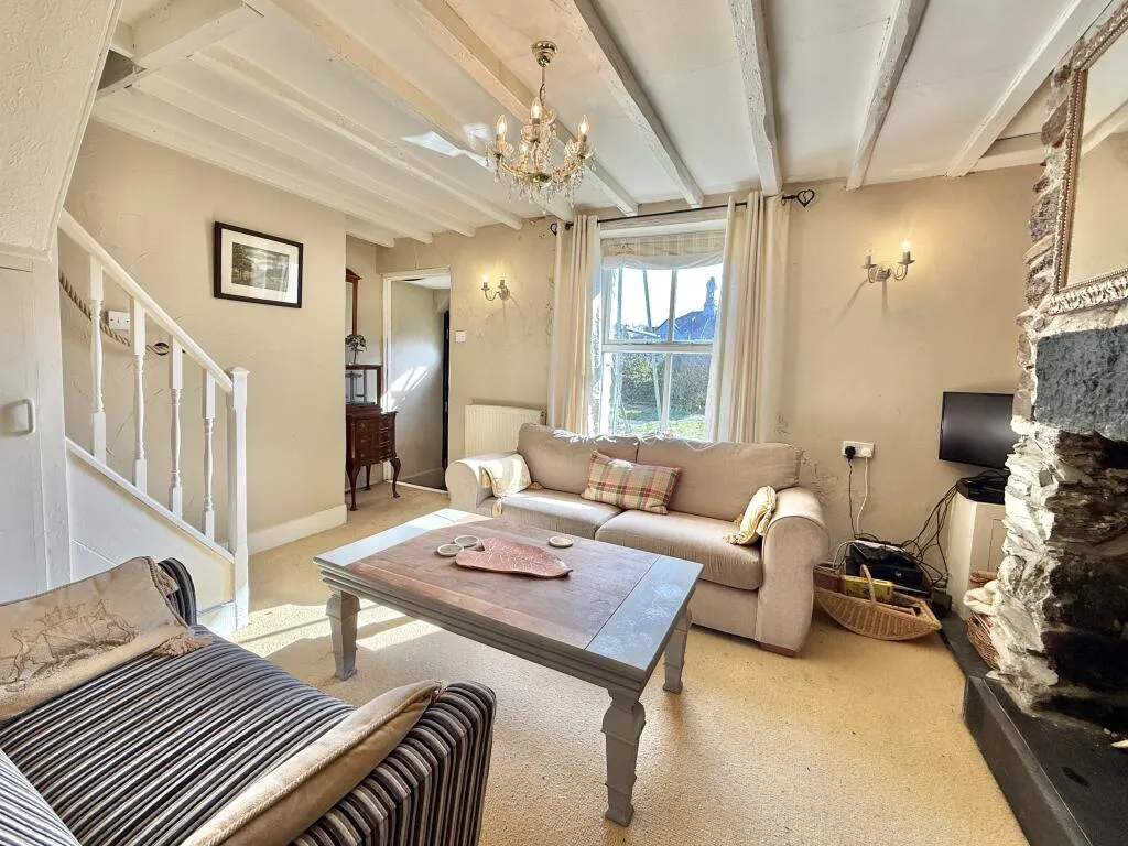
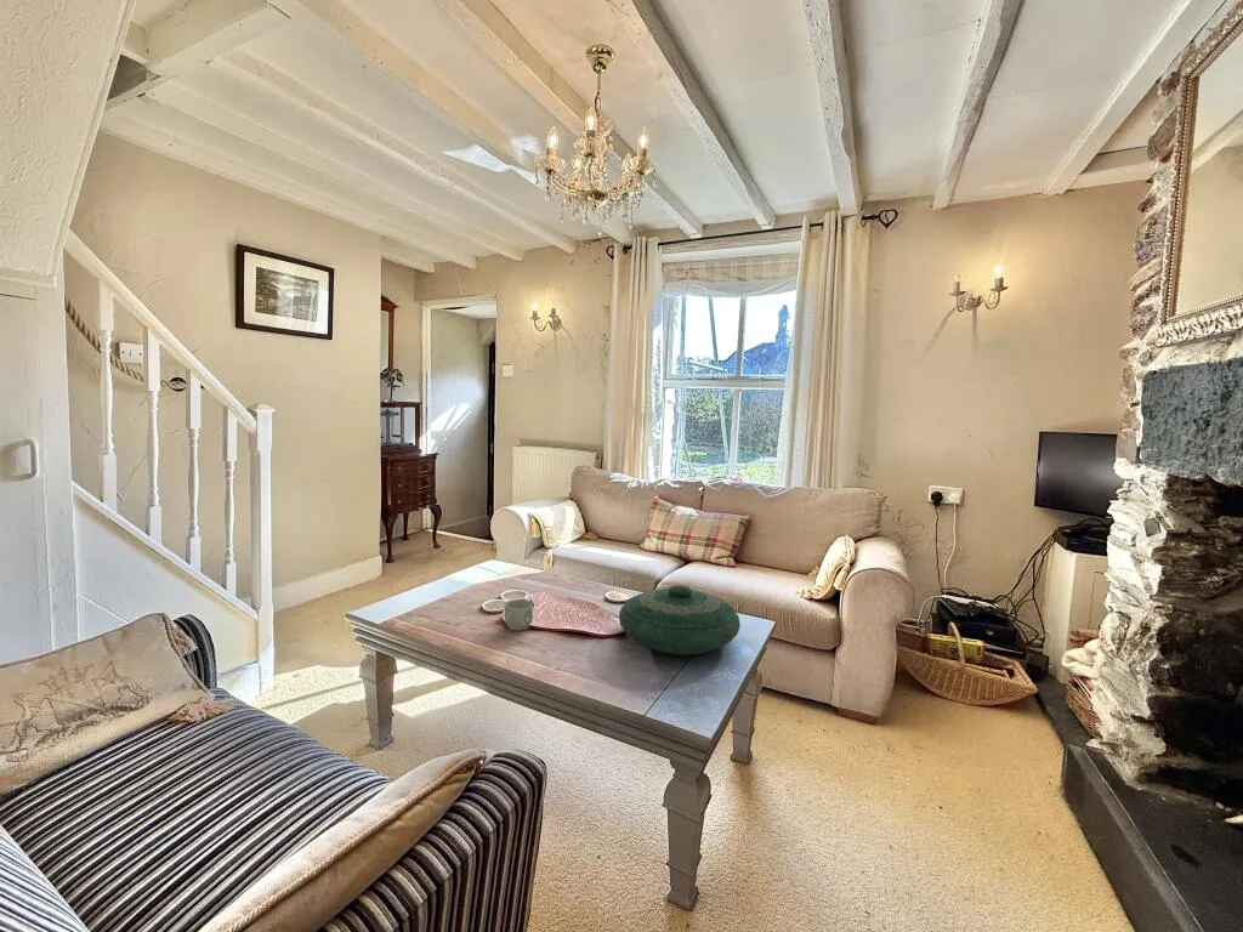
+ decorative bowl (679, 613)
+ mug (516, 616)
